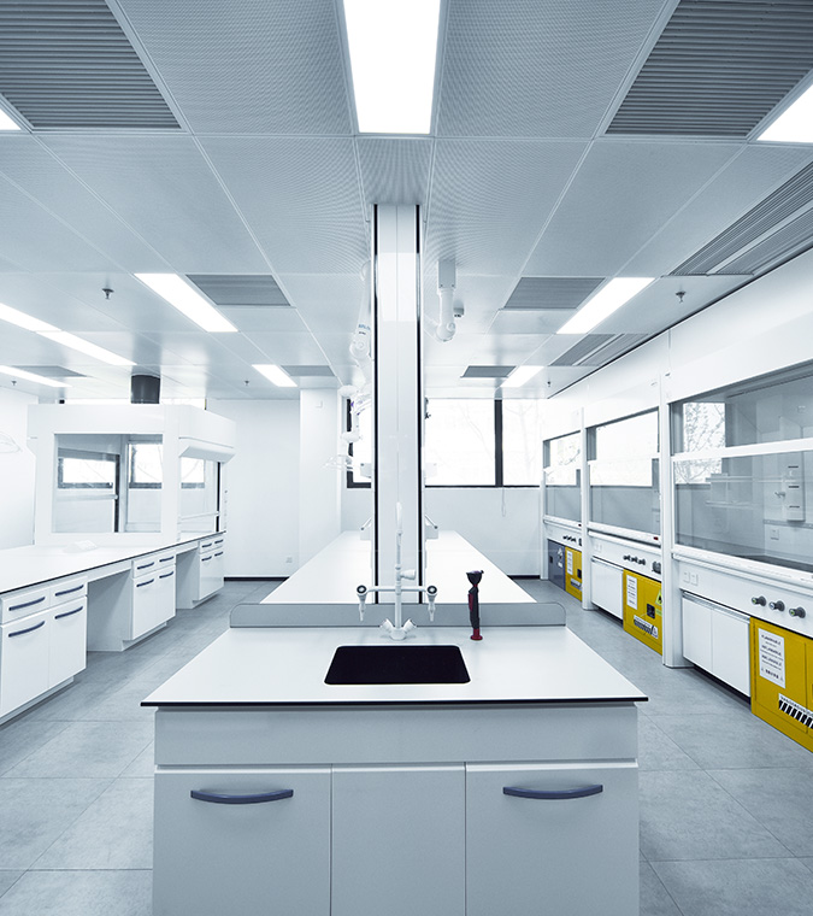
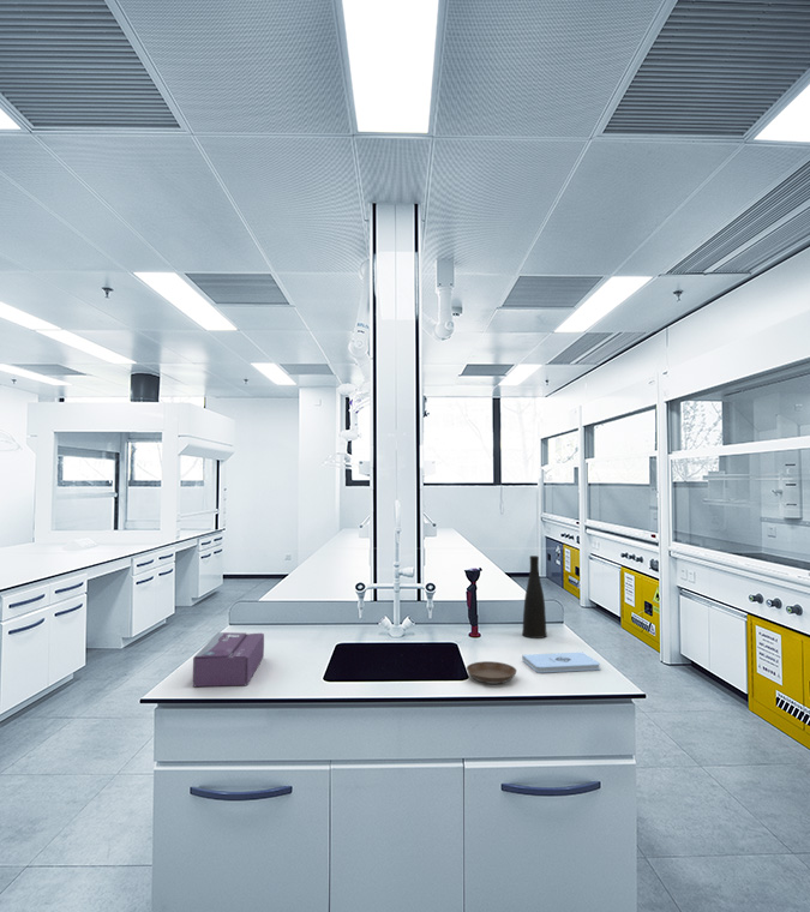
+ saucer (491, 673)
+ tissue box (230, 656)
+ vase (534, 595)
+ notepad (560, 661)
